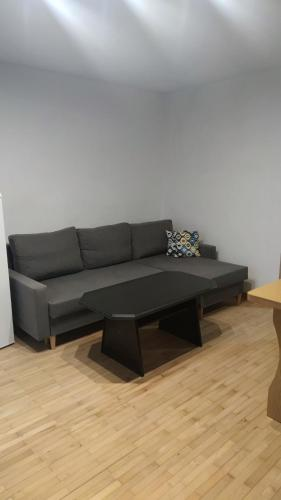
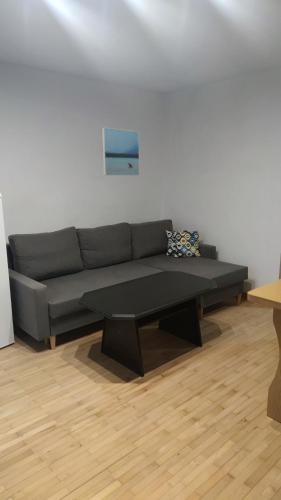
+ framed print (121, 153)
